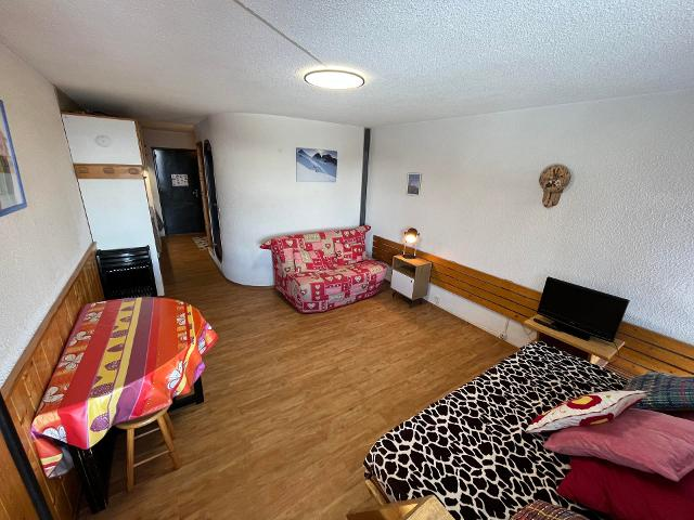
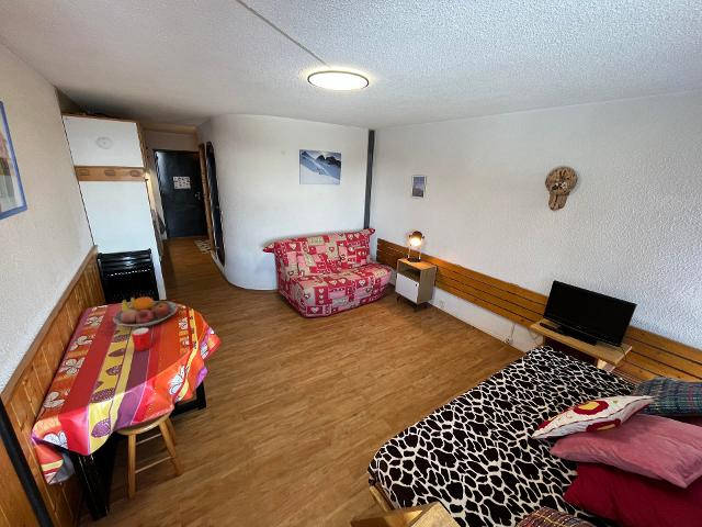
+ cup (141, 340)
+ fruit bowl (146, 310)
